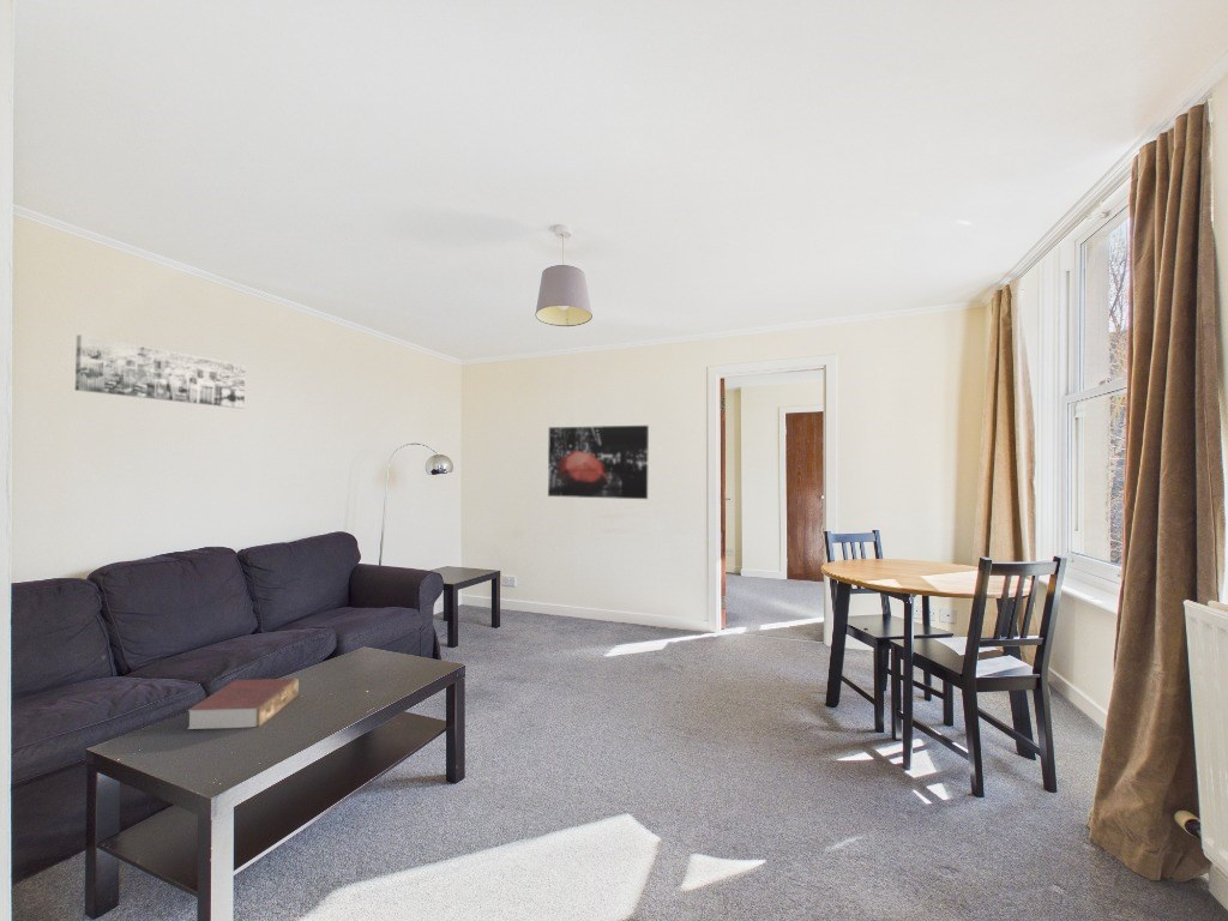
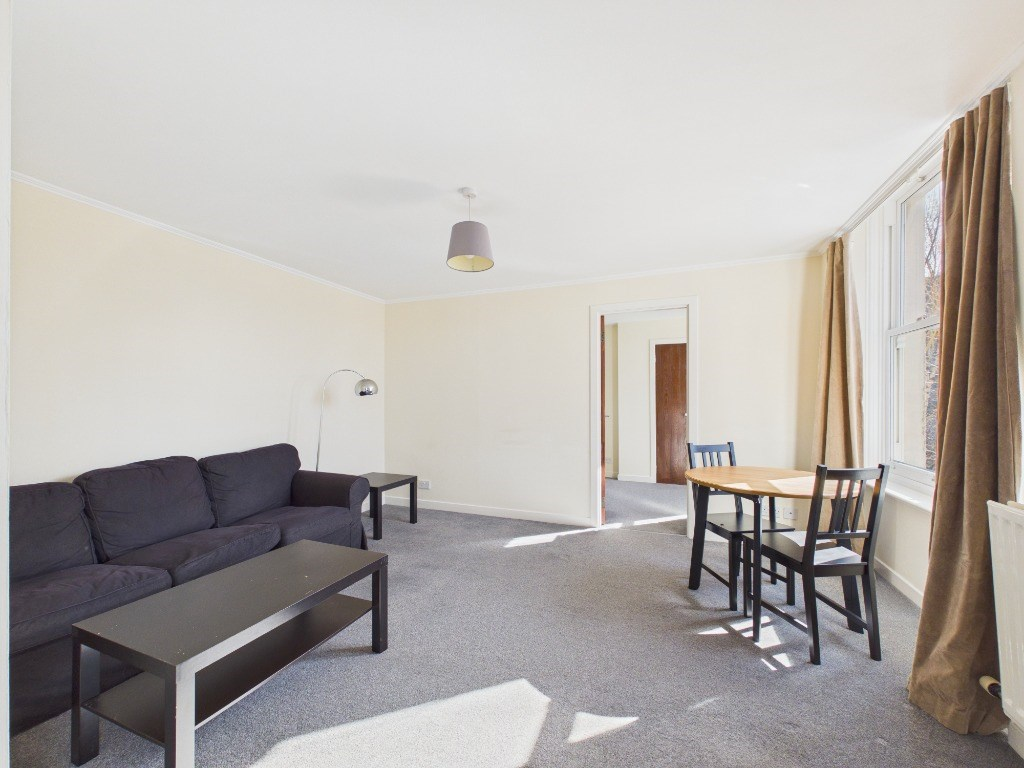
- wall art (170, 375)
- book (246, 702)
- wall art (596, 462)
